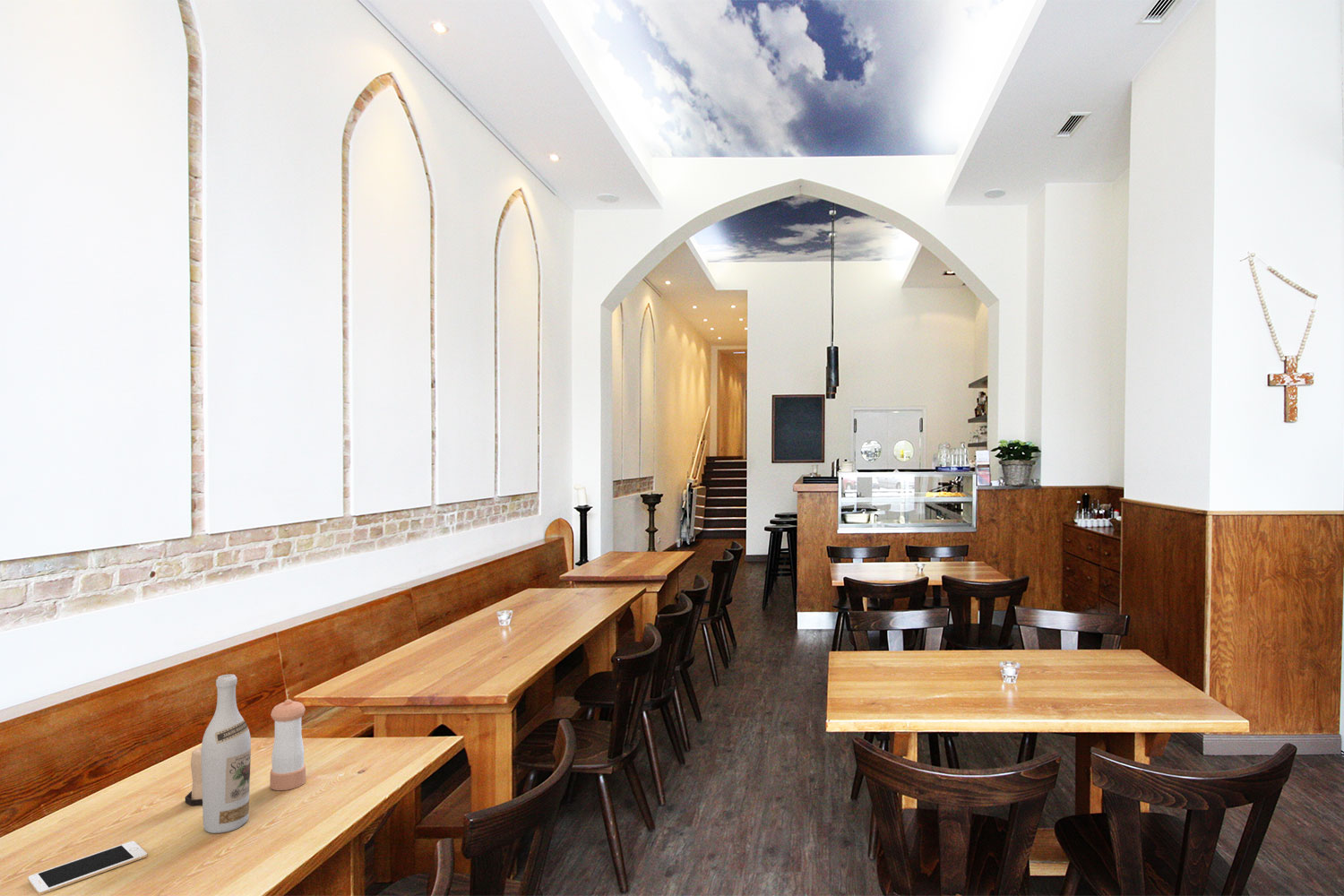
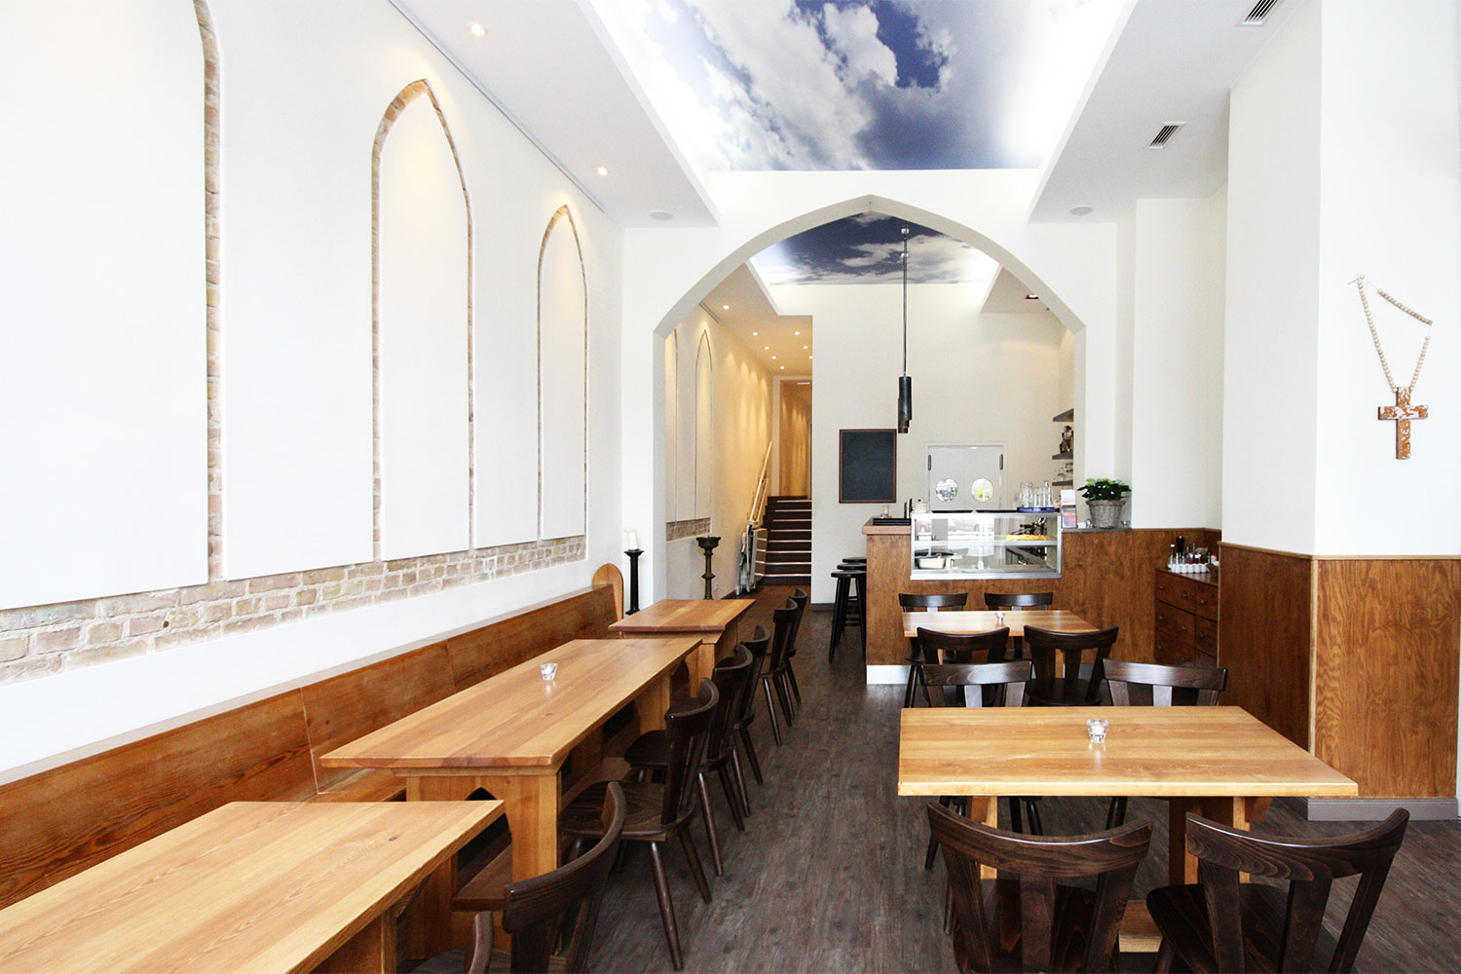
- pepper shaker (288, 741)
- cell phone (89, 866)
- candle (201, 771)
- wine bottle (226, 750)
